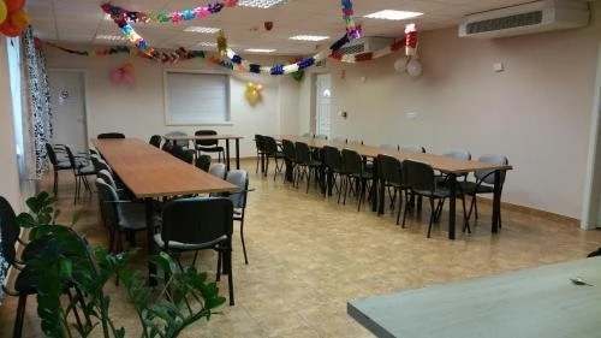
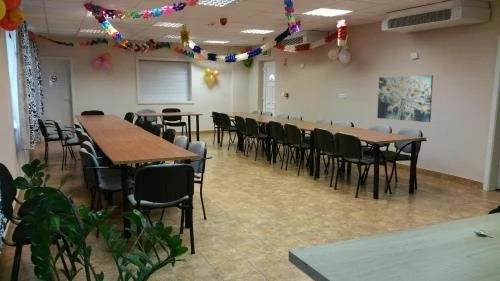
+ wall art (403, 98)
